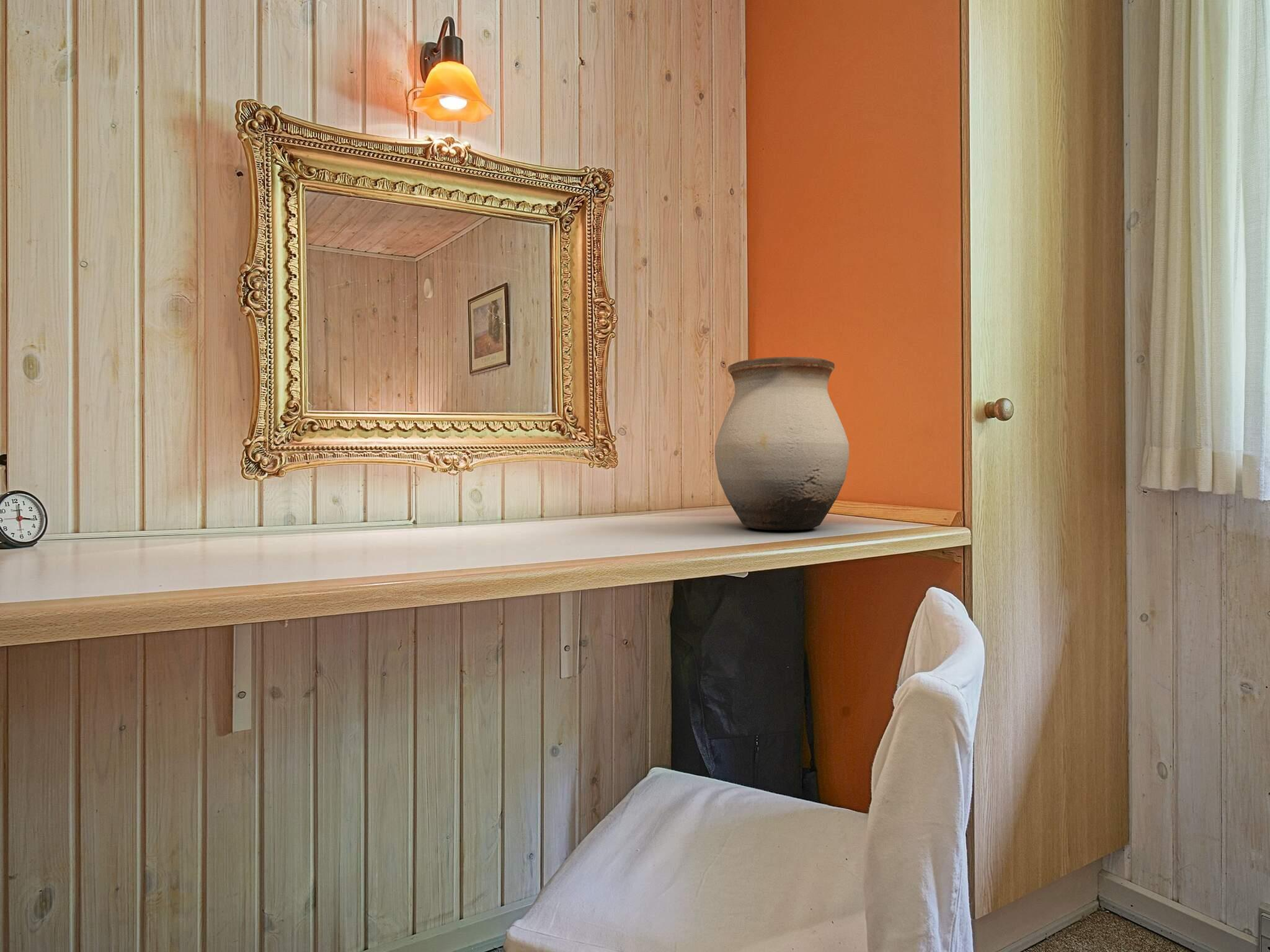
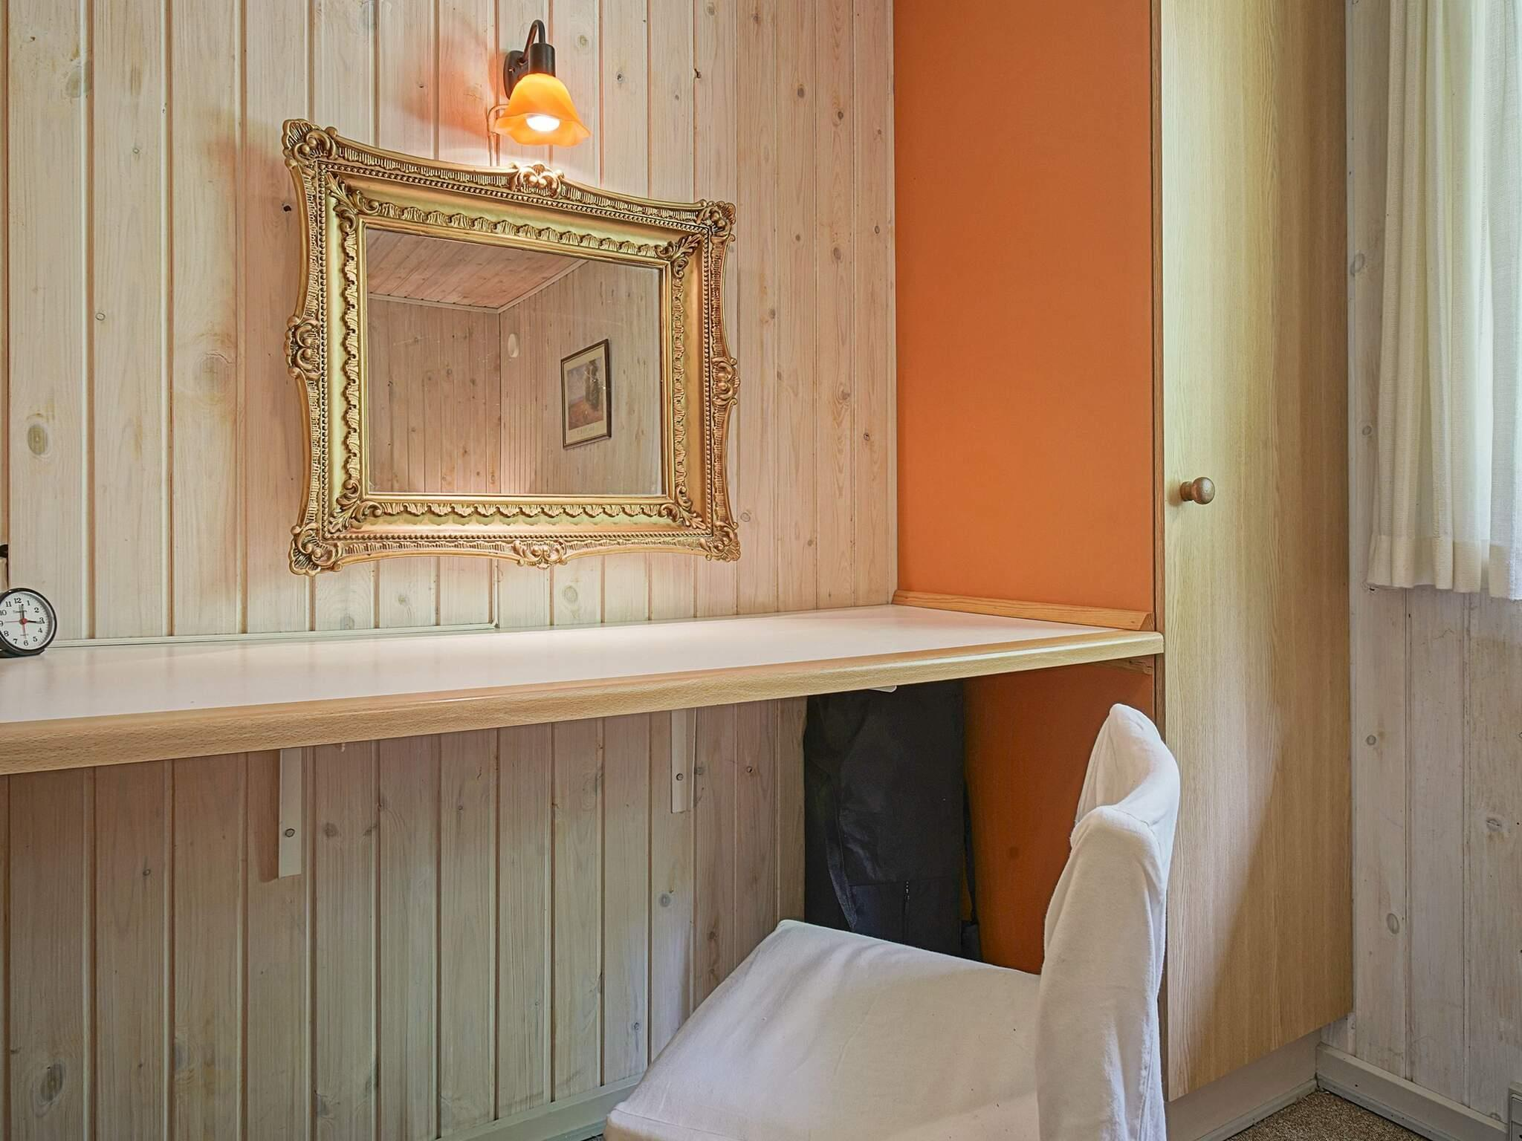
- vase (781, 446)
